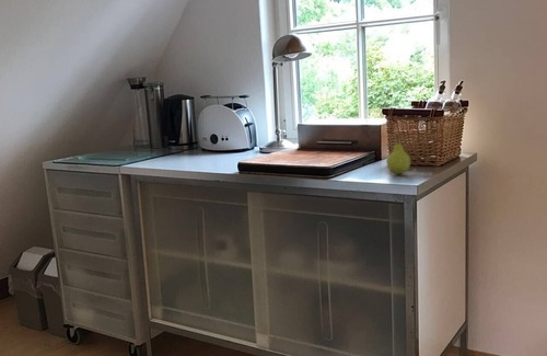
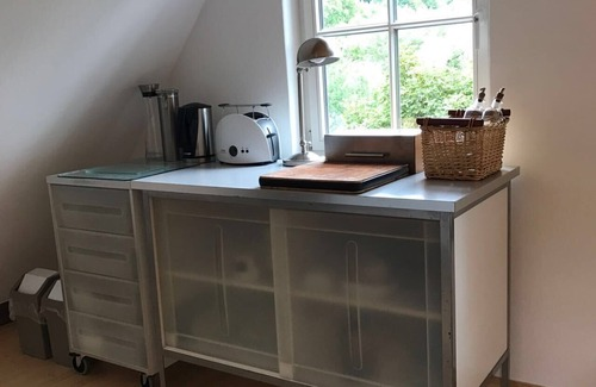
- fruit (398, 153)
